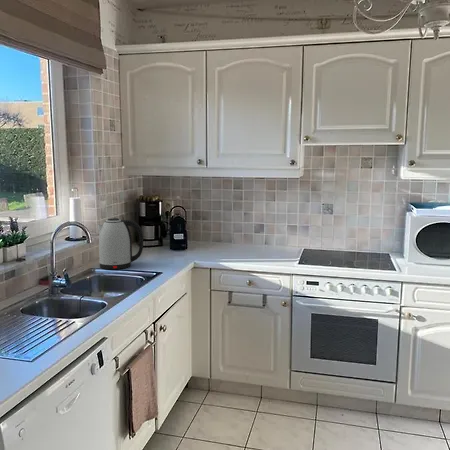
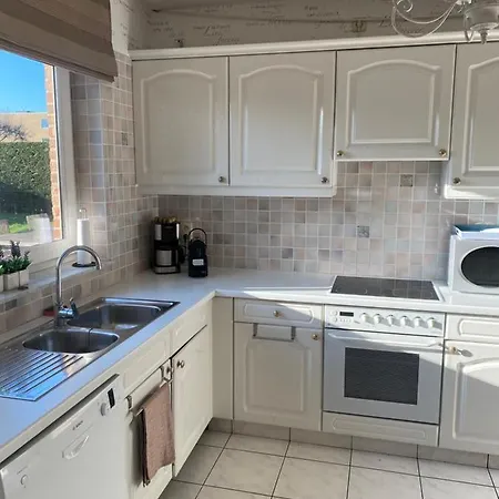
- kettle (120, 241)
